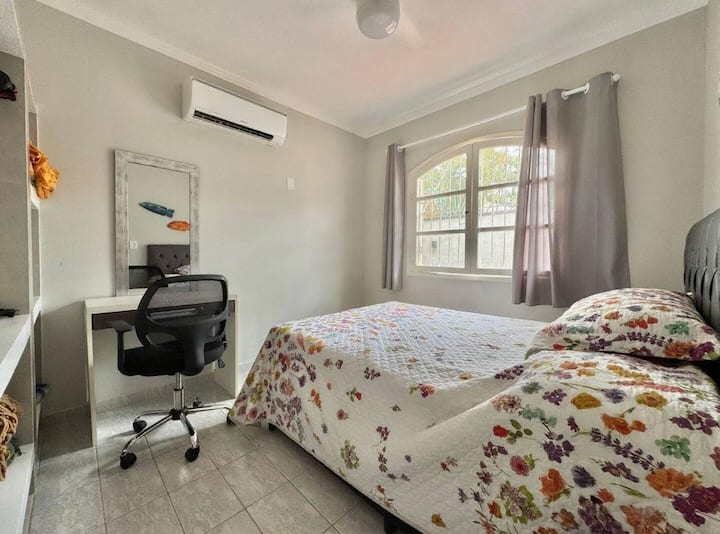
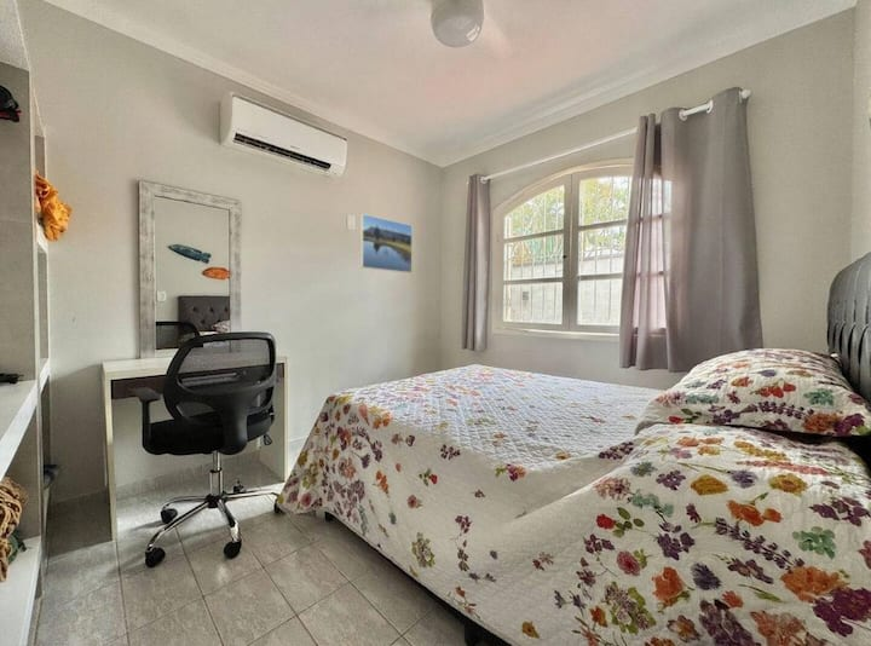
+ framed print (387, 244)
